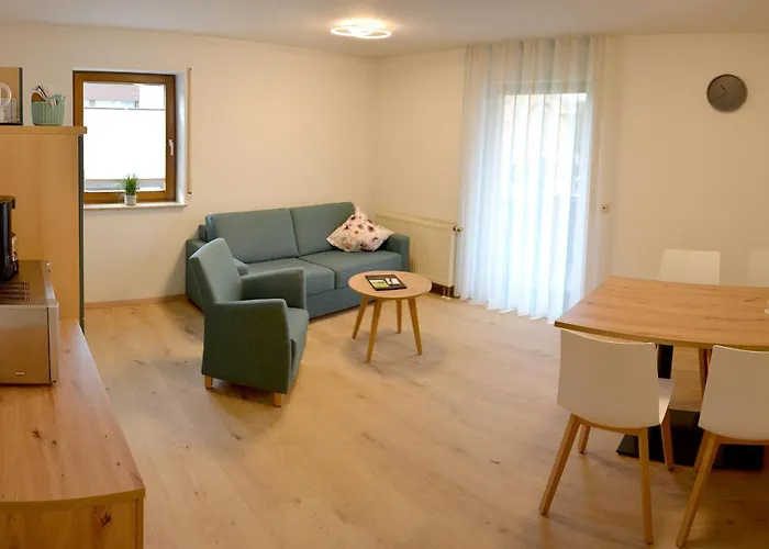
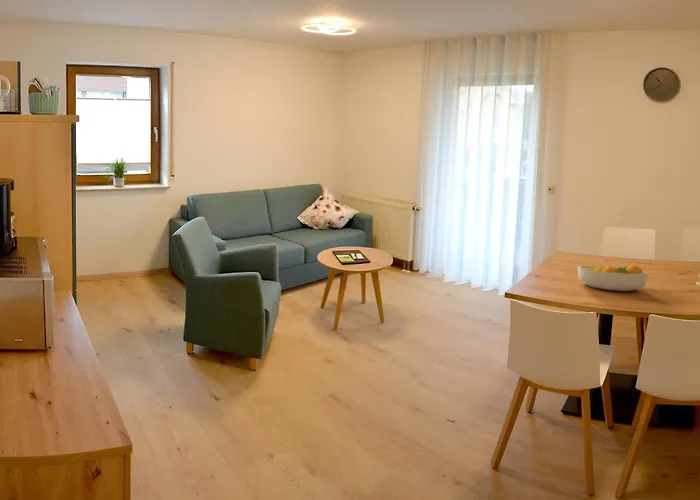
+ fruit bowl (611, 274)
